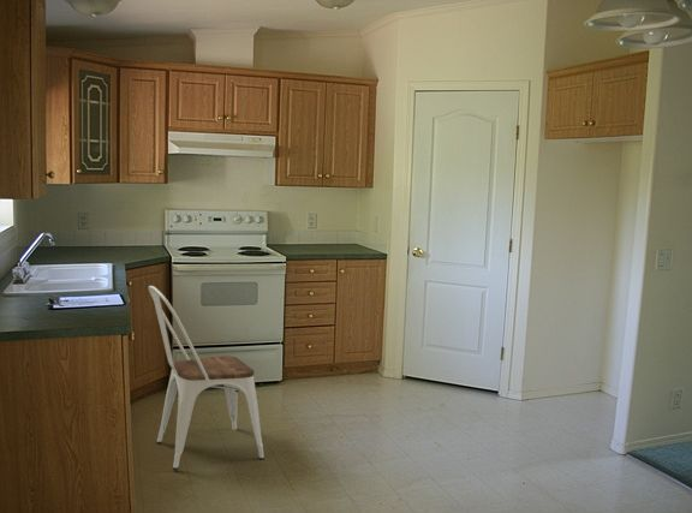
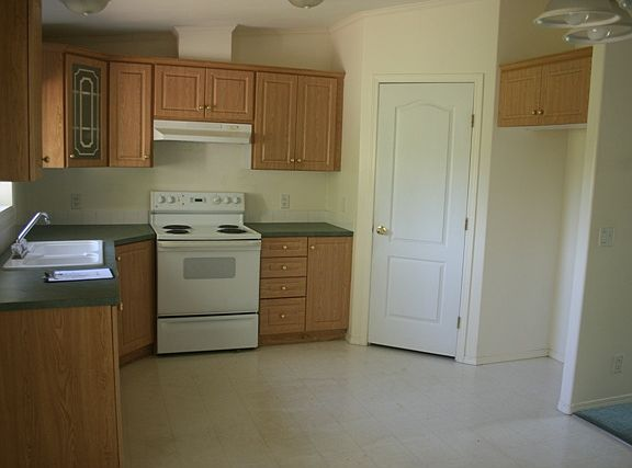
- chair (203, 369)
